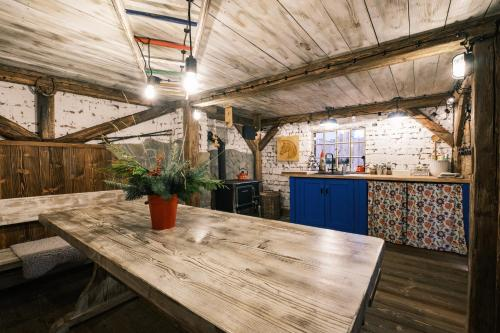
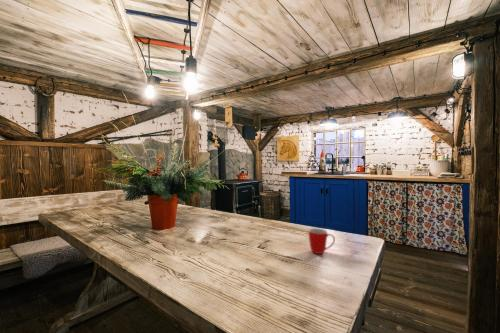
+ mug (321, 241)
